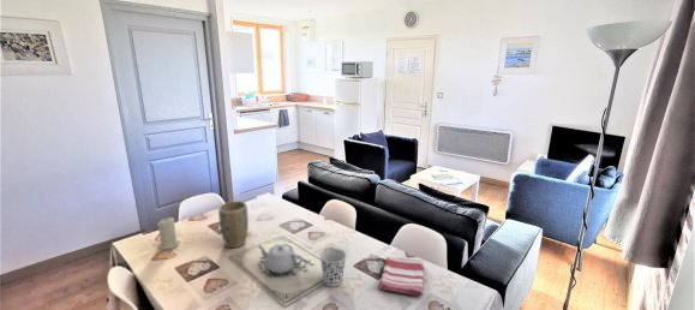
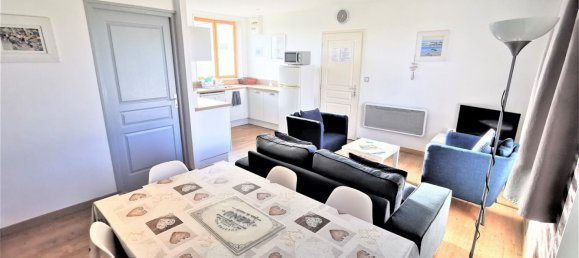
- candle (167, 231)
- plant pot (234, 225)
- dish towel (402, 273)
- cup (332, 268)
- teapot (280, 256)
